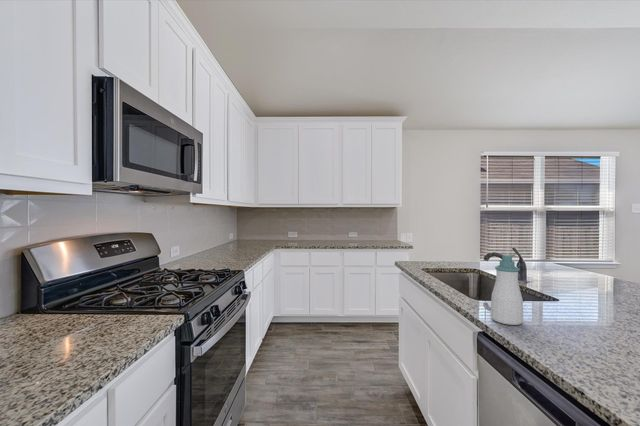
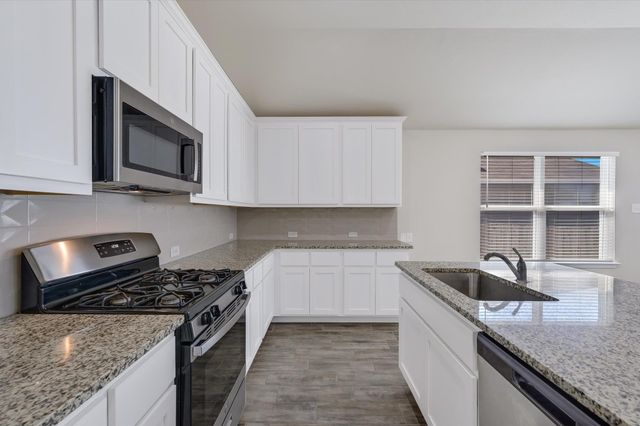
- soap bottle (506, 288)
